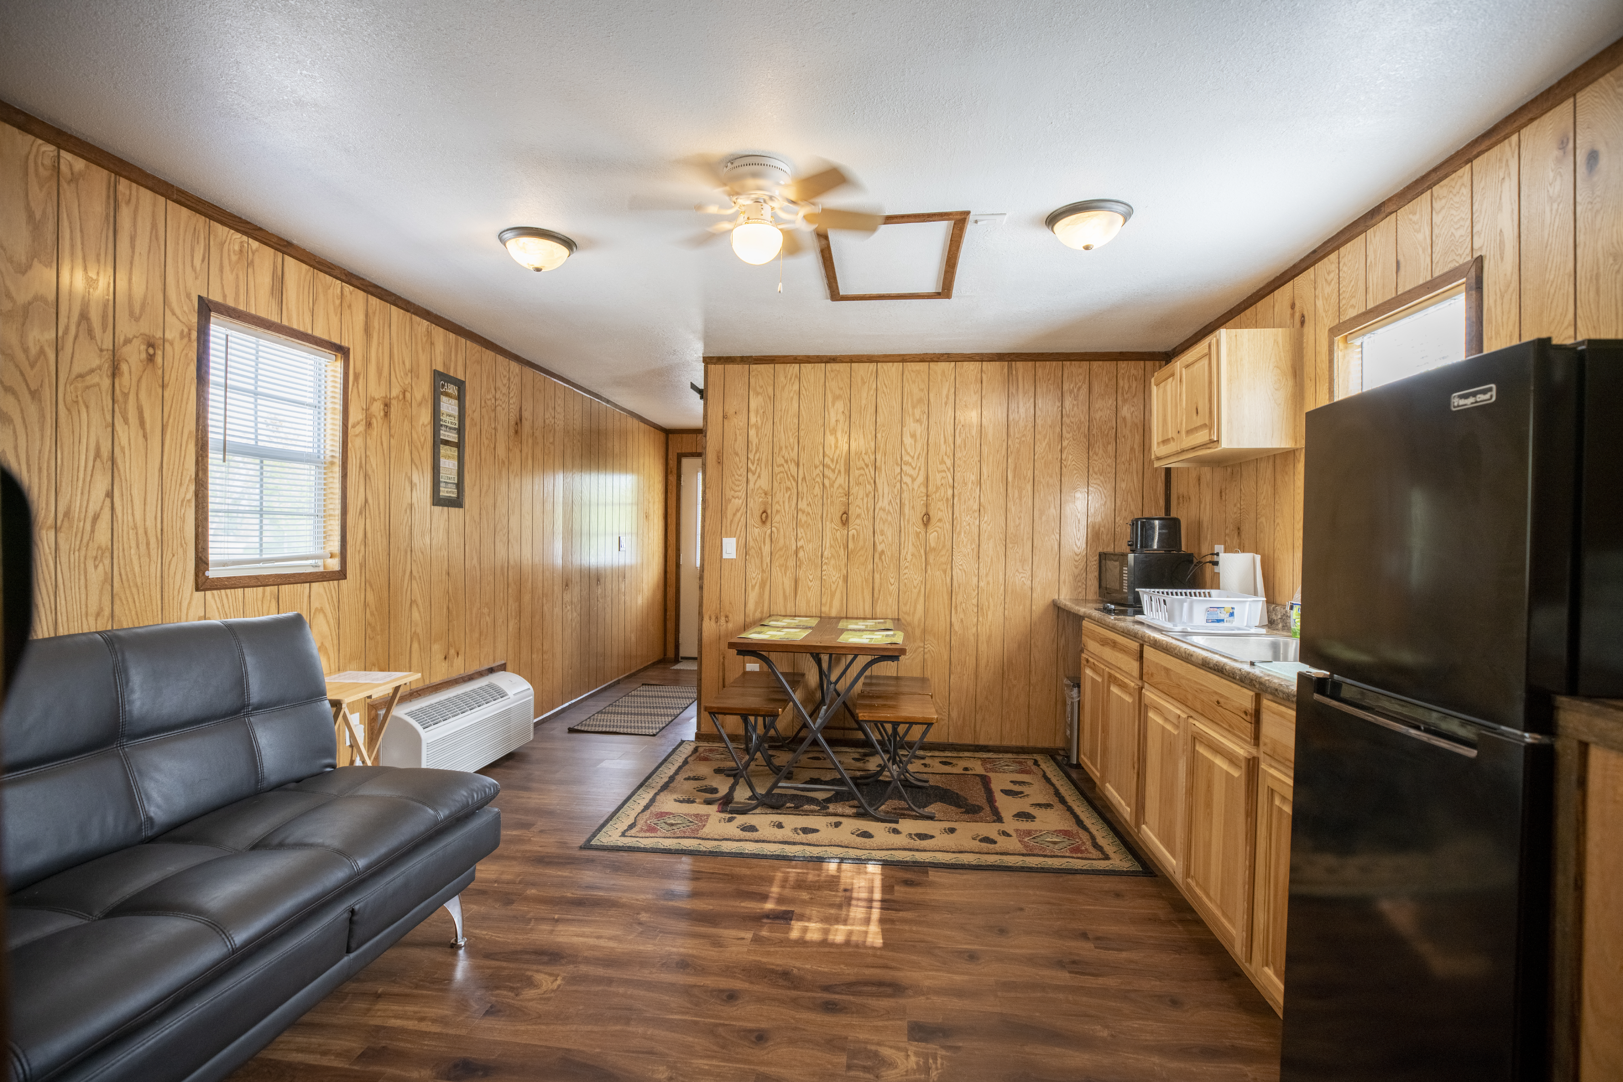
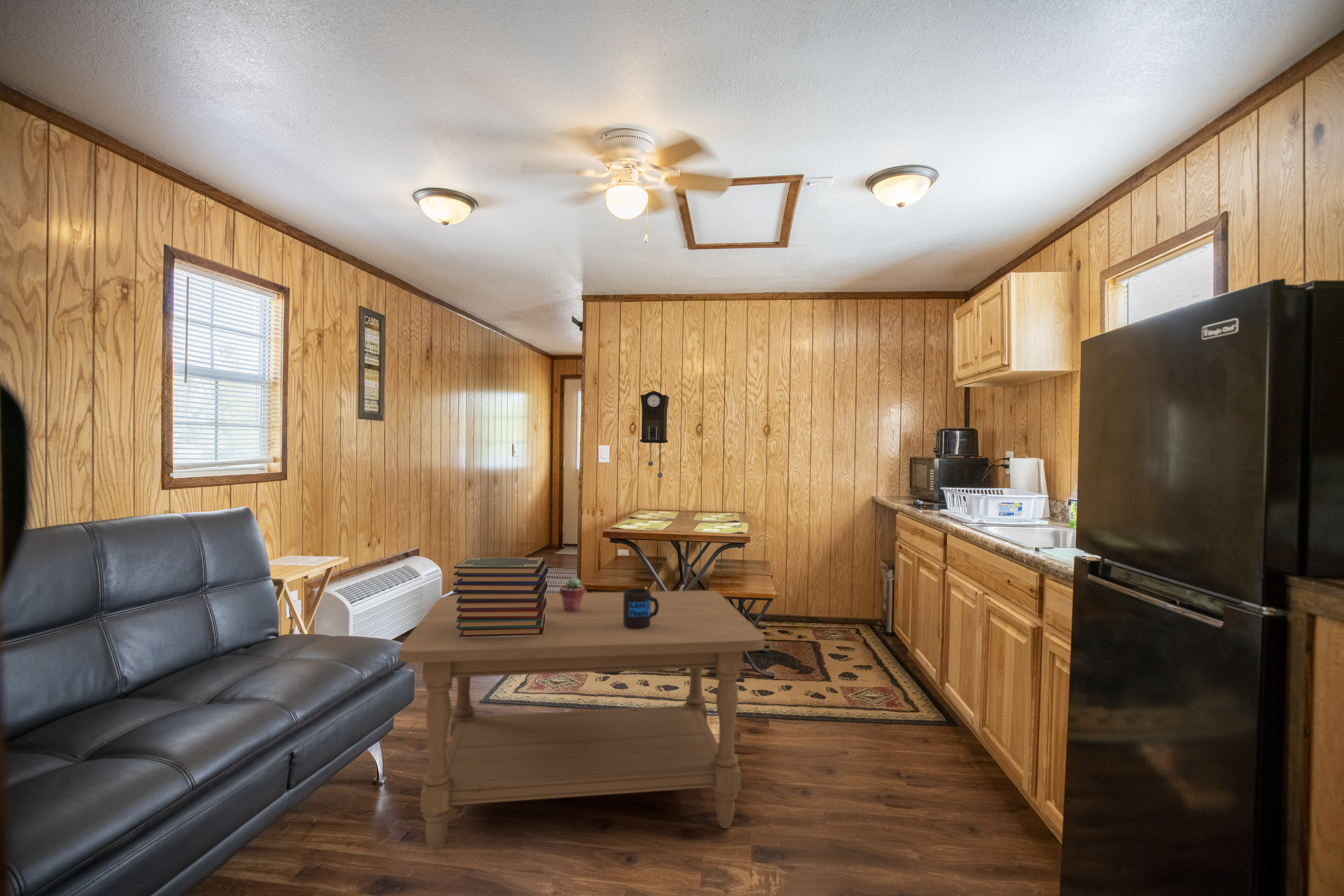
+ book stack (502, 594)
+ coffee table (585, 710)
+ mug (641, 607)
+ pendulum clock (654, 435)
+ potted succulent (572, 593)
